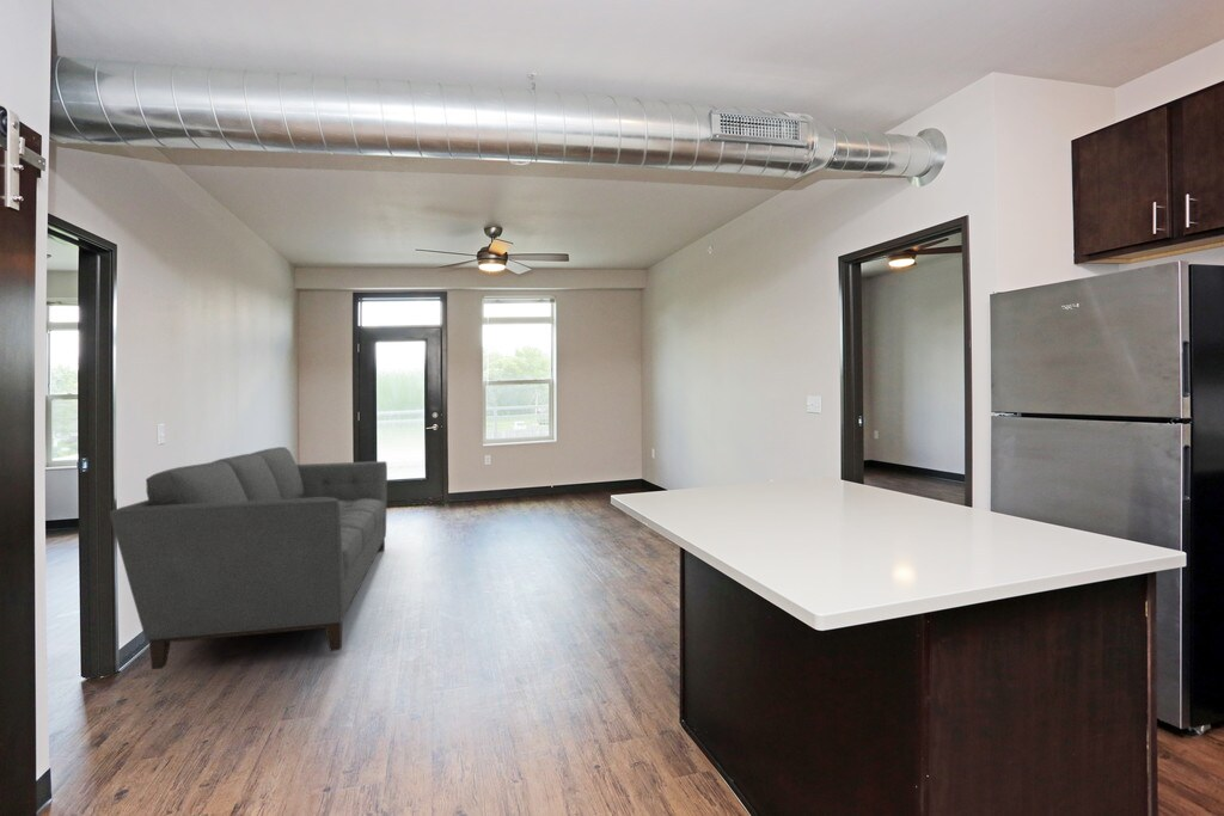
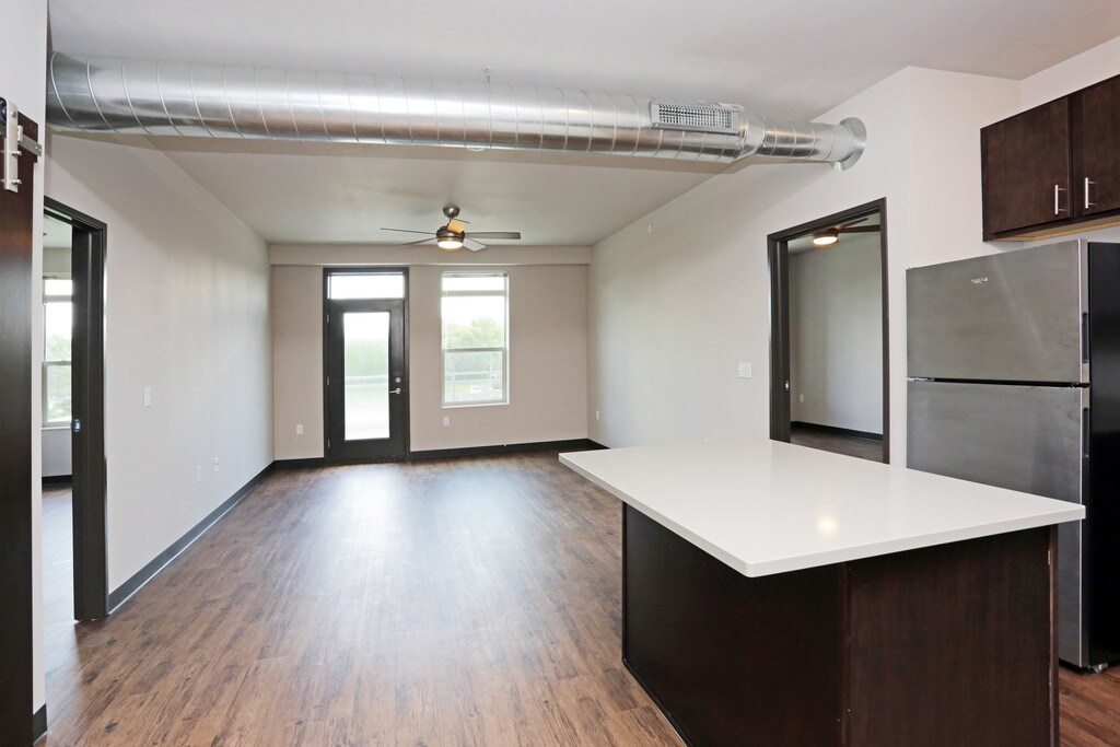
- sofa (292, 524)
